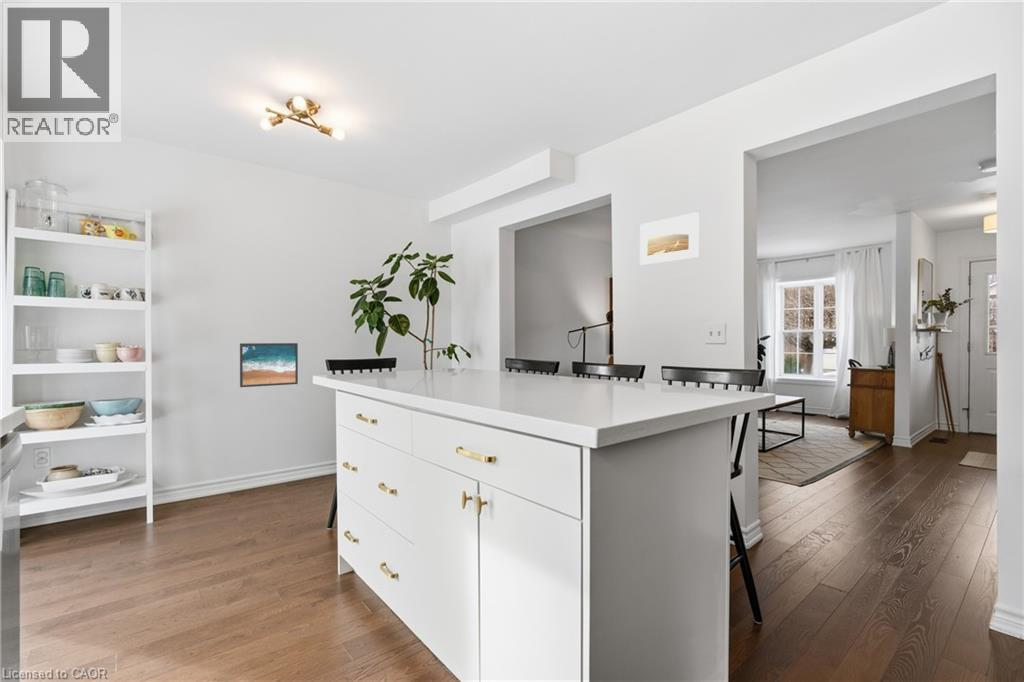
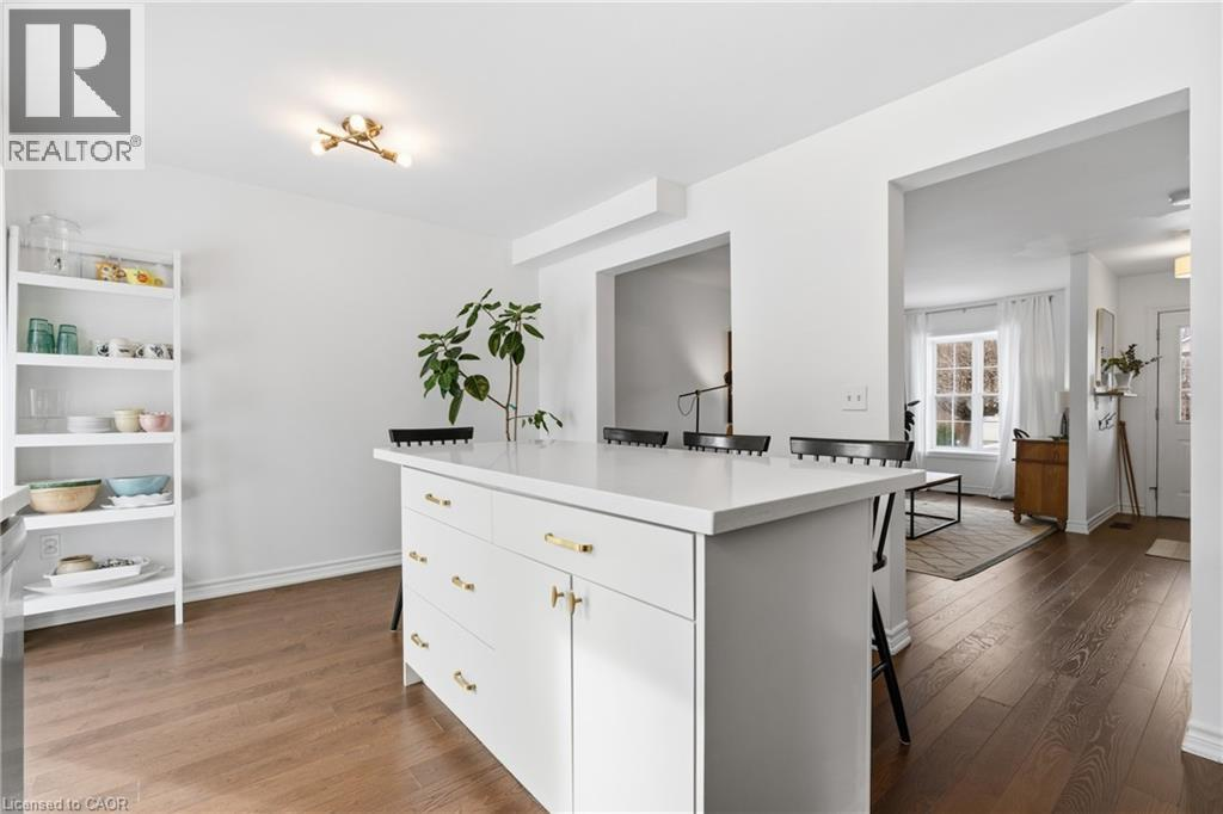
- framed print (269, 364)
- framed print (667, 240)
